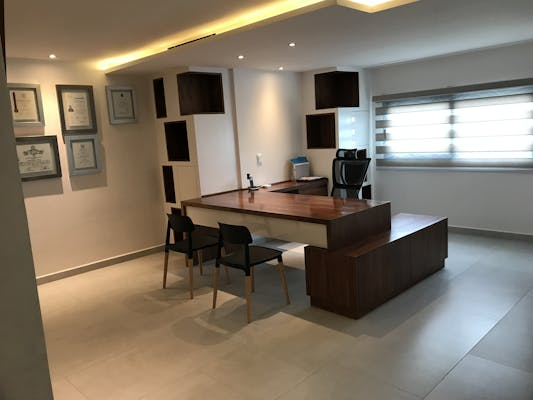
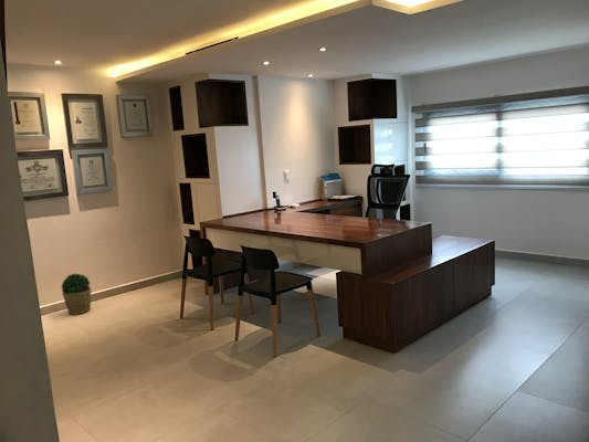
+ potted plant (76, 293)
